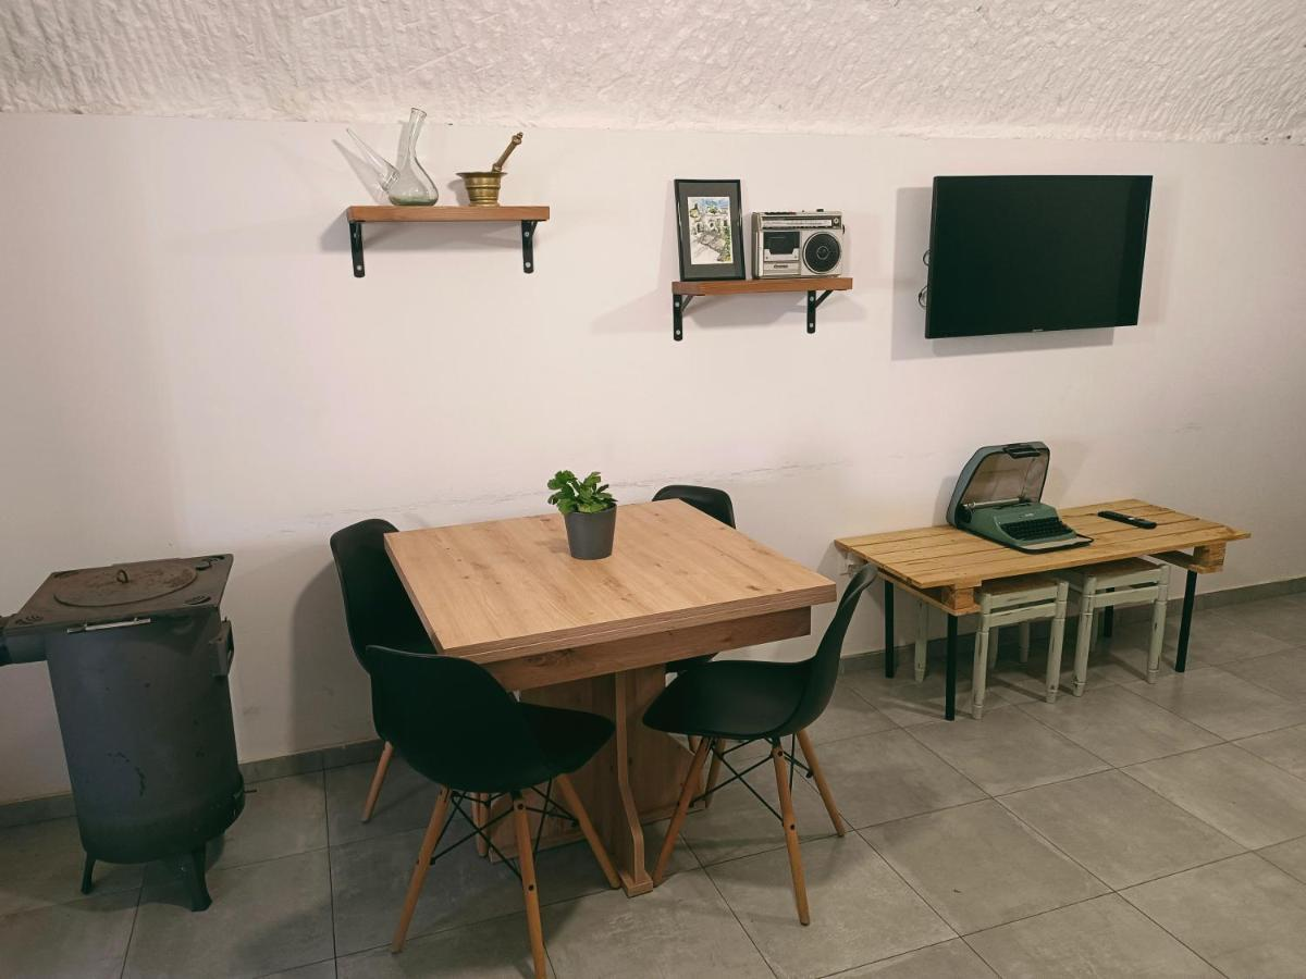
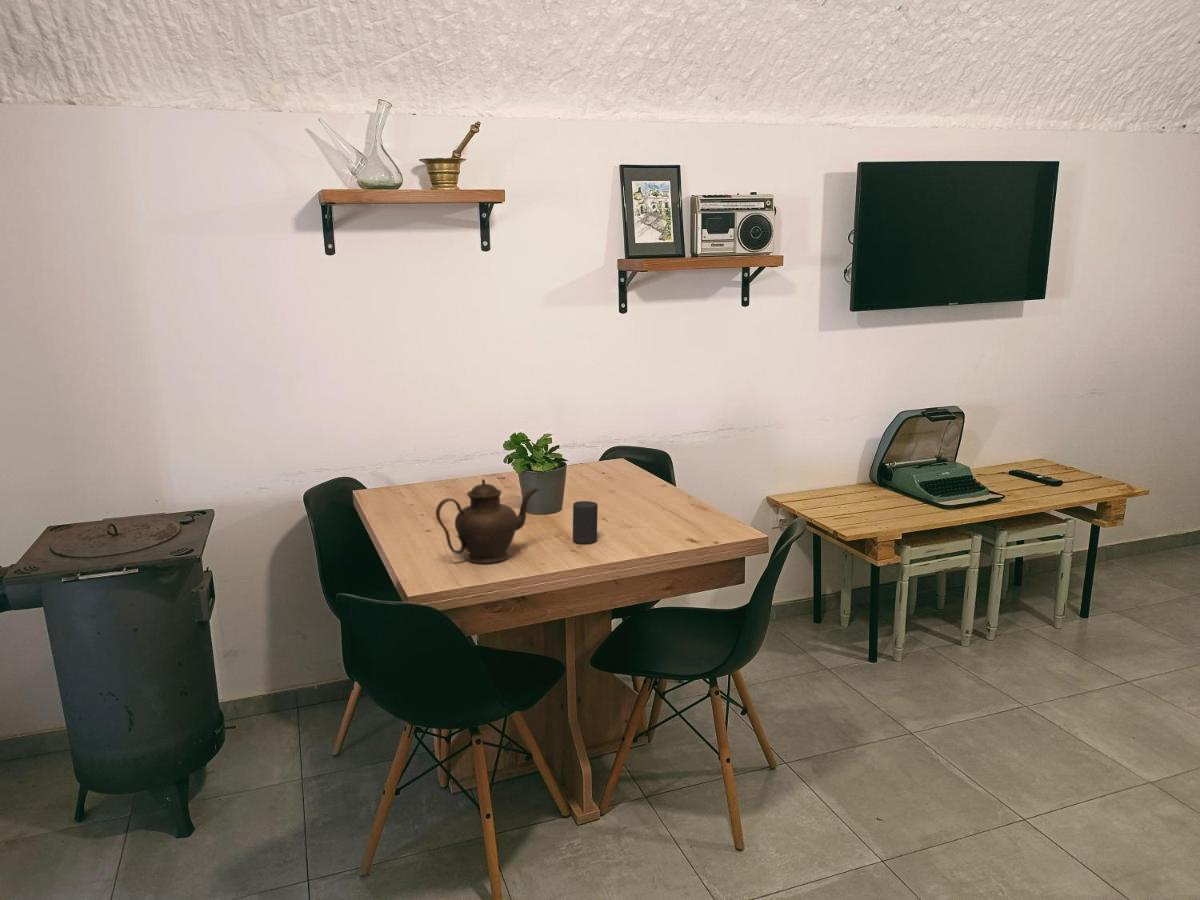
+ cup (585, 522)
+ teapot (490, 517)
